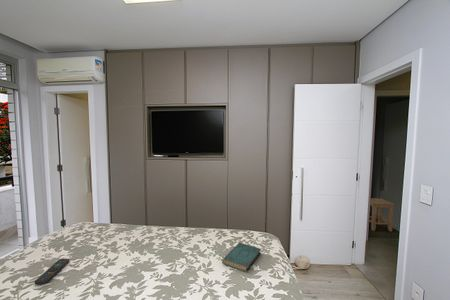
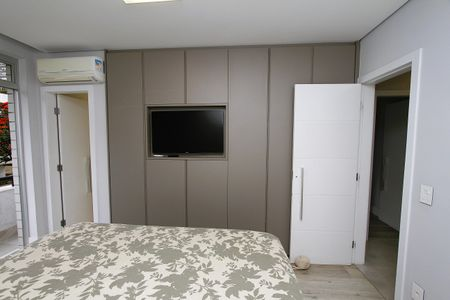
- book (242, 255)
- remote control (53, 270)
- stool (378, 214)
